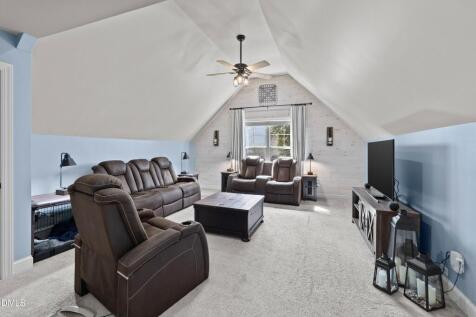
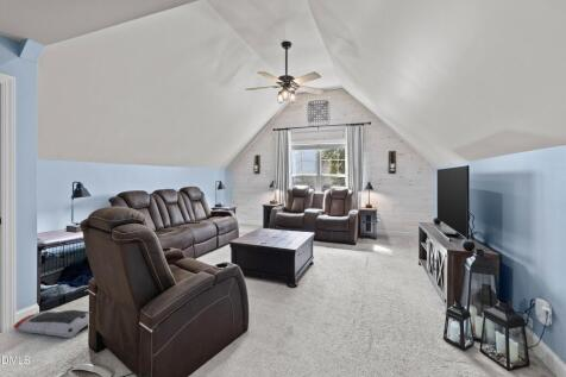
+ air purifier (57, 318)
